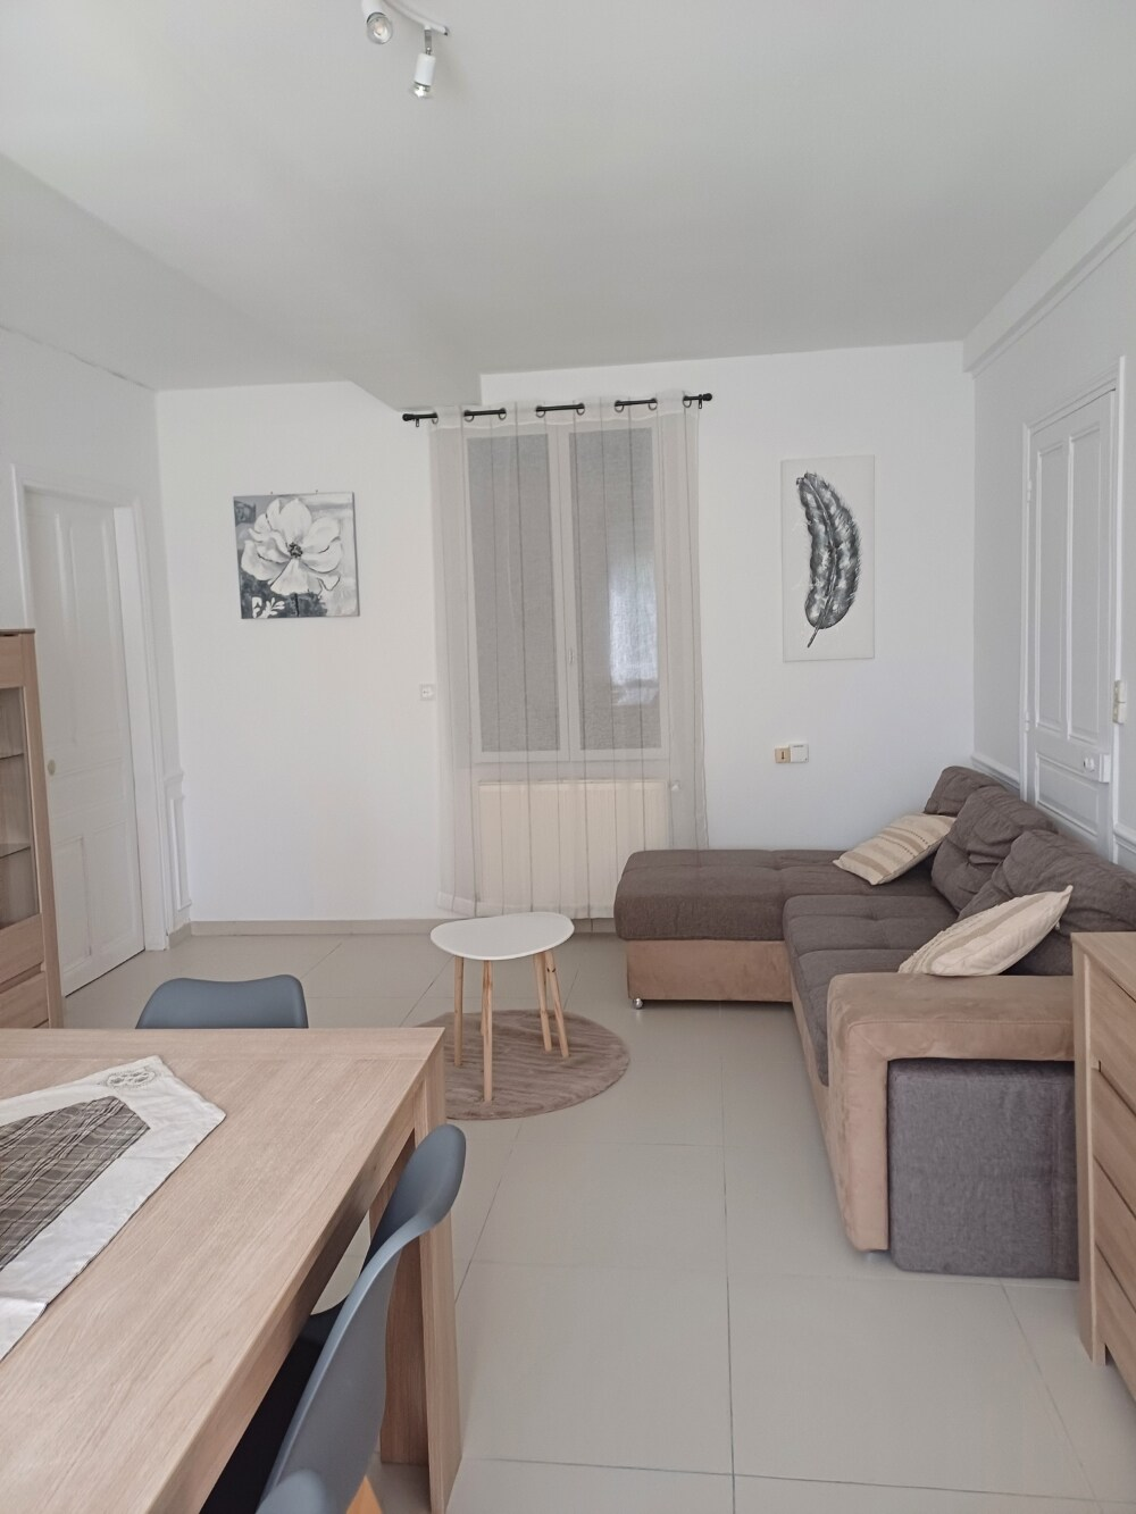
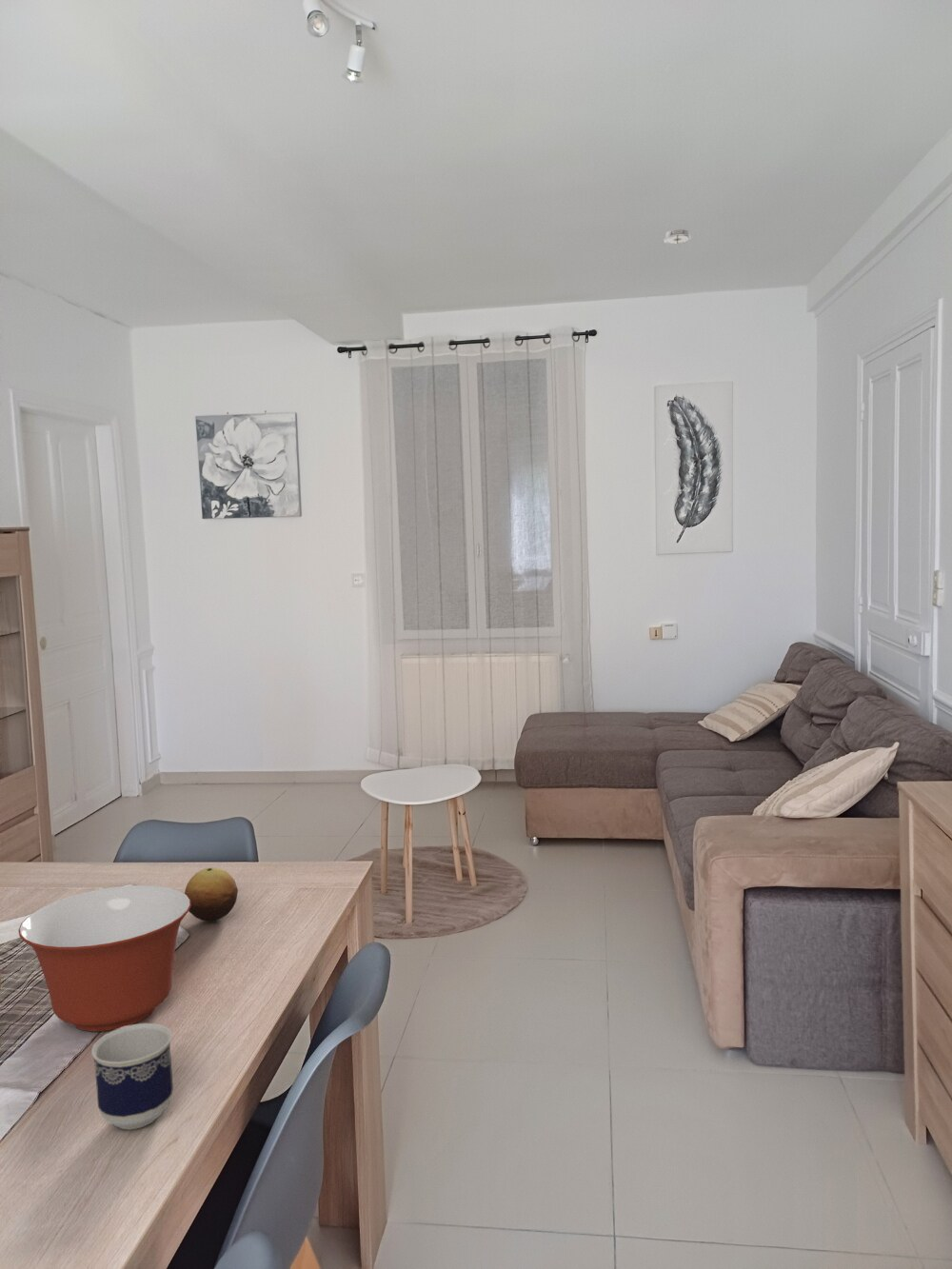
+ mixing bowl (110, 962)
+ fruit (210, 893)
+ cup (135, 1073)
+ smoke detector (676, 236)
